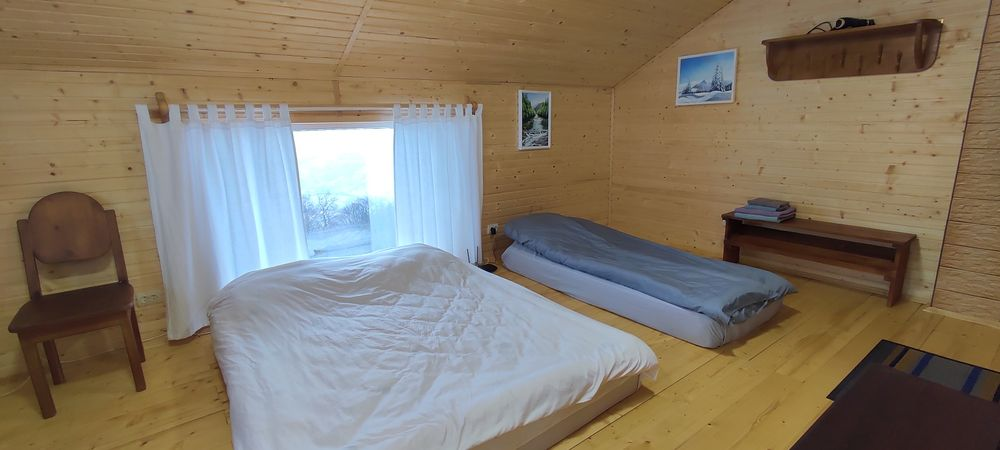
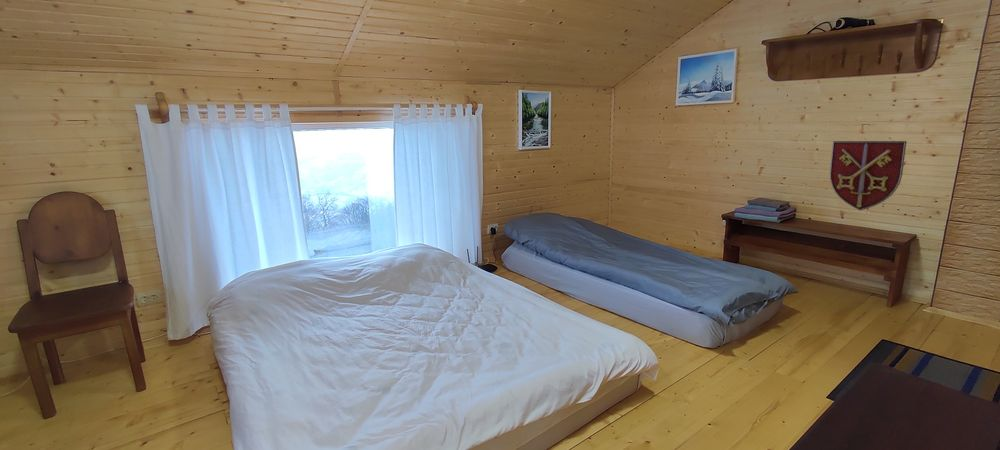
+ decorative shield (862, 176)
